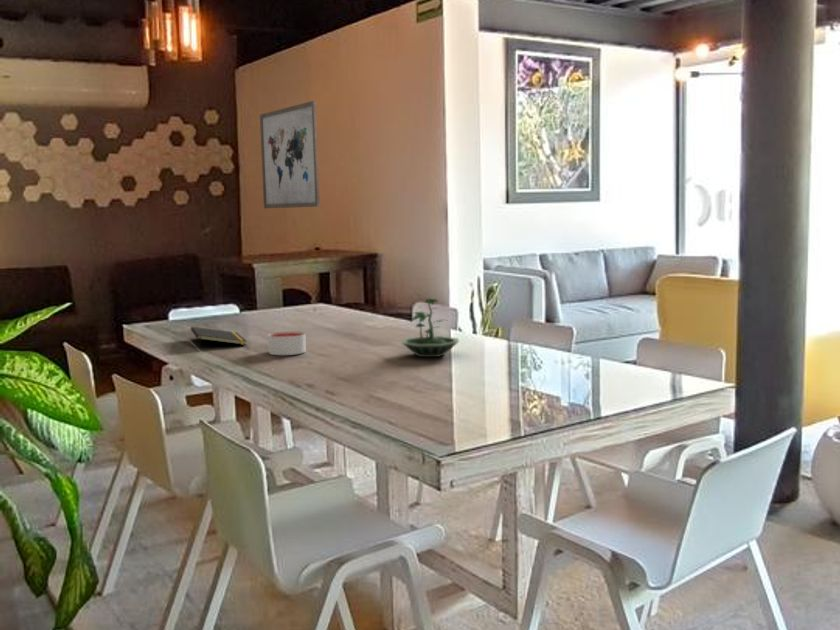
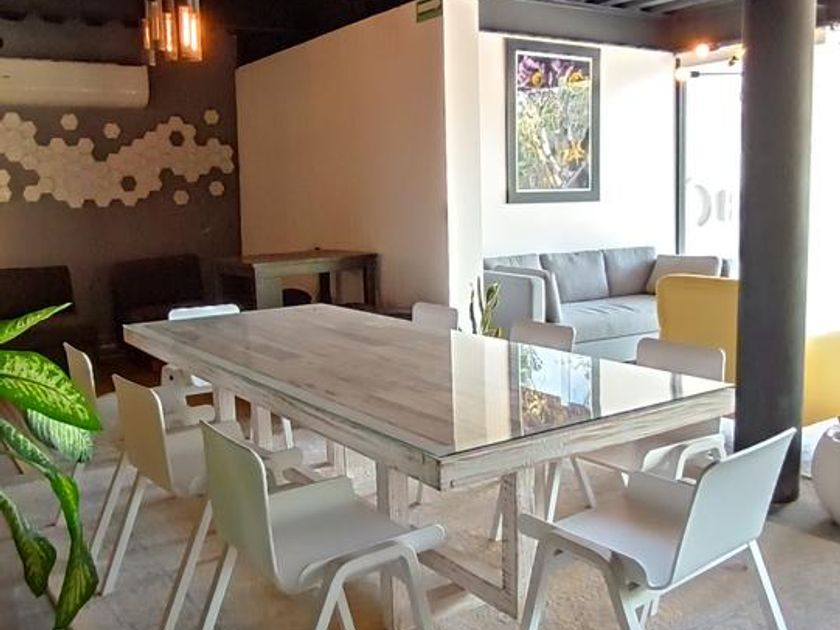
- candle (287, 342)
- terrarium (429, 308)
- wall art (288, 158)
- notepad (218, 335)
